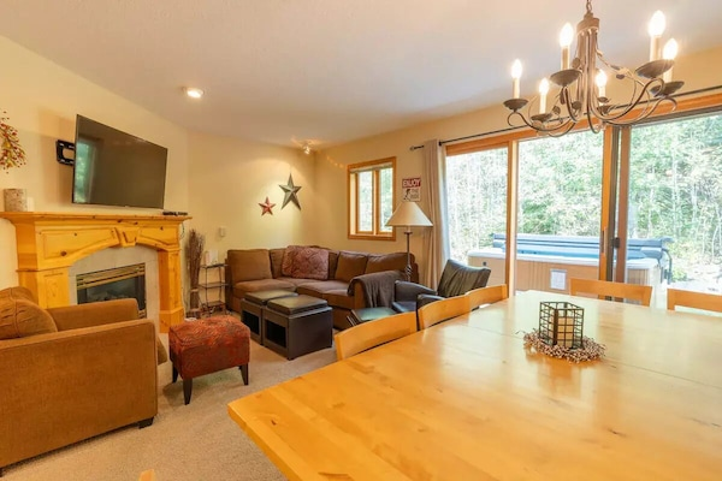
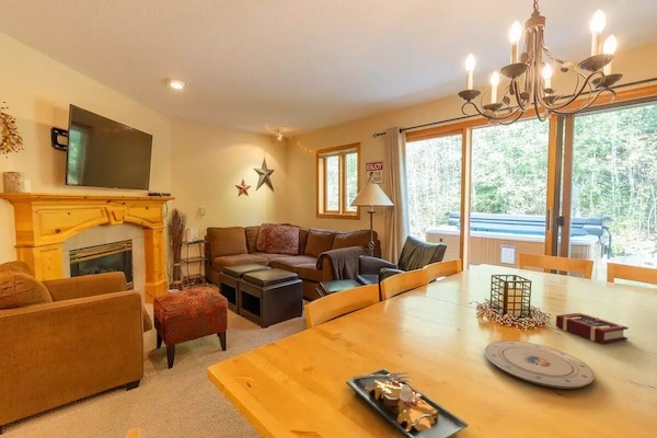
+ book (589, 326)
+ plate (403, 393)
+ plate (534, 362)
